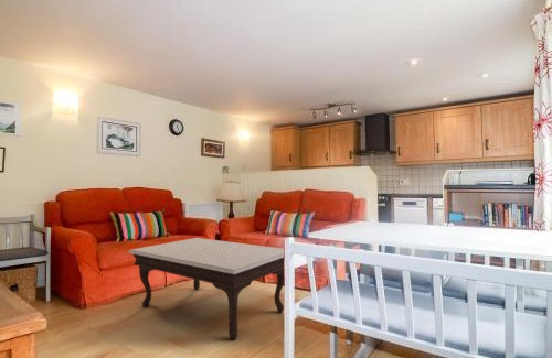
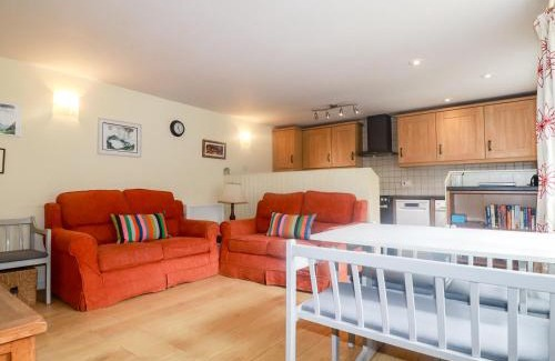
- coffee table (211, 279)
